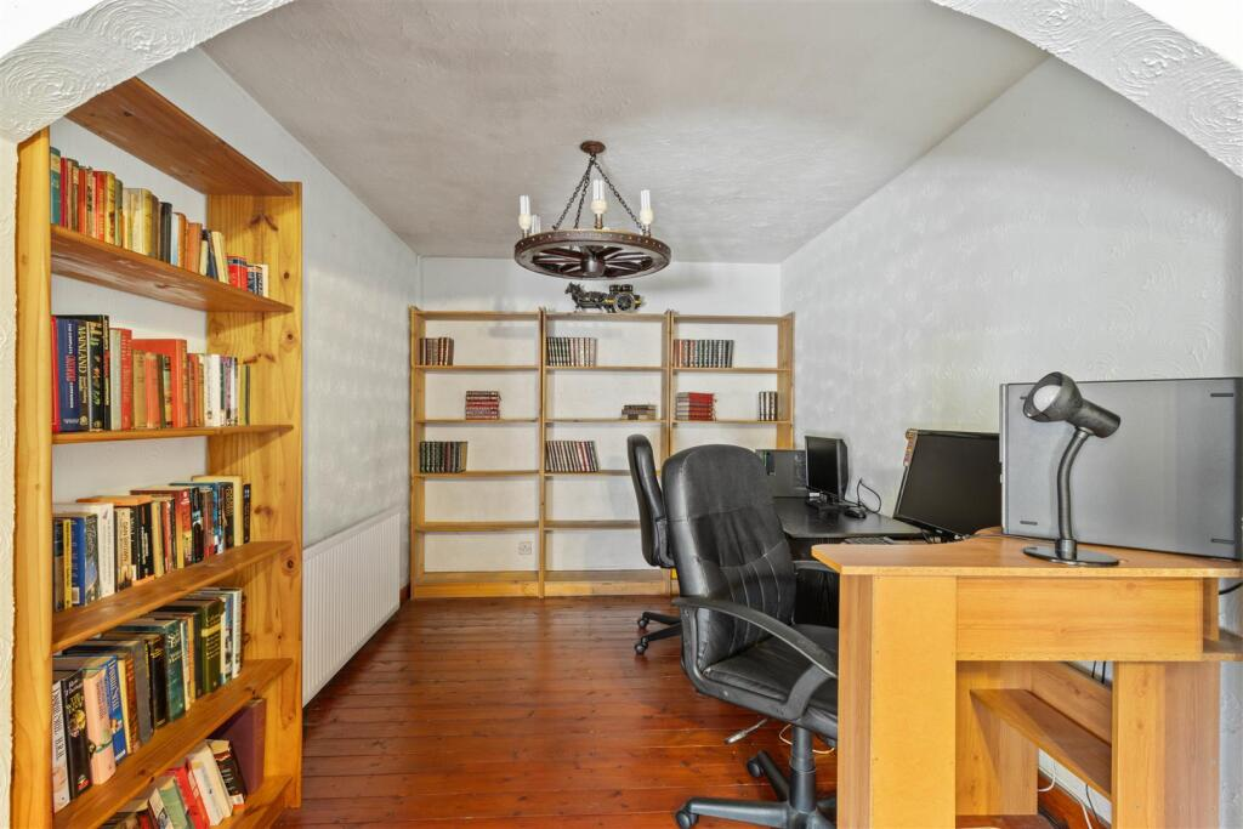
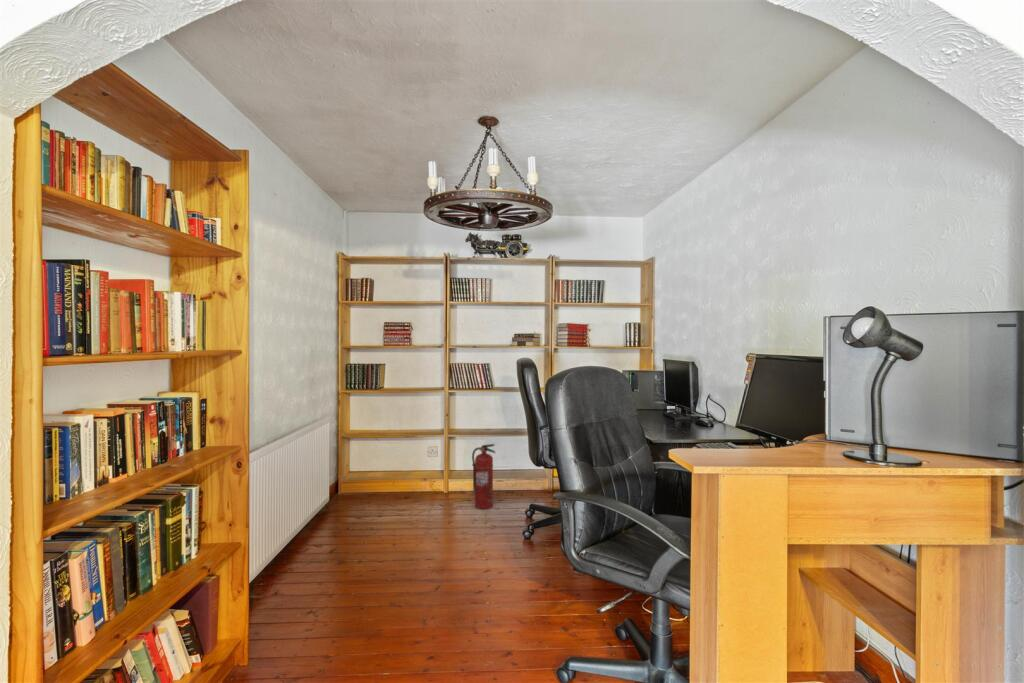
+ fire extinguisher (483, 474)
